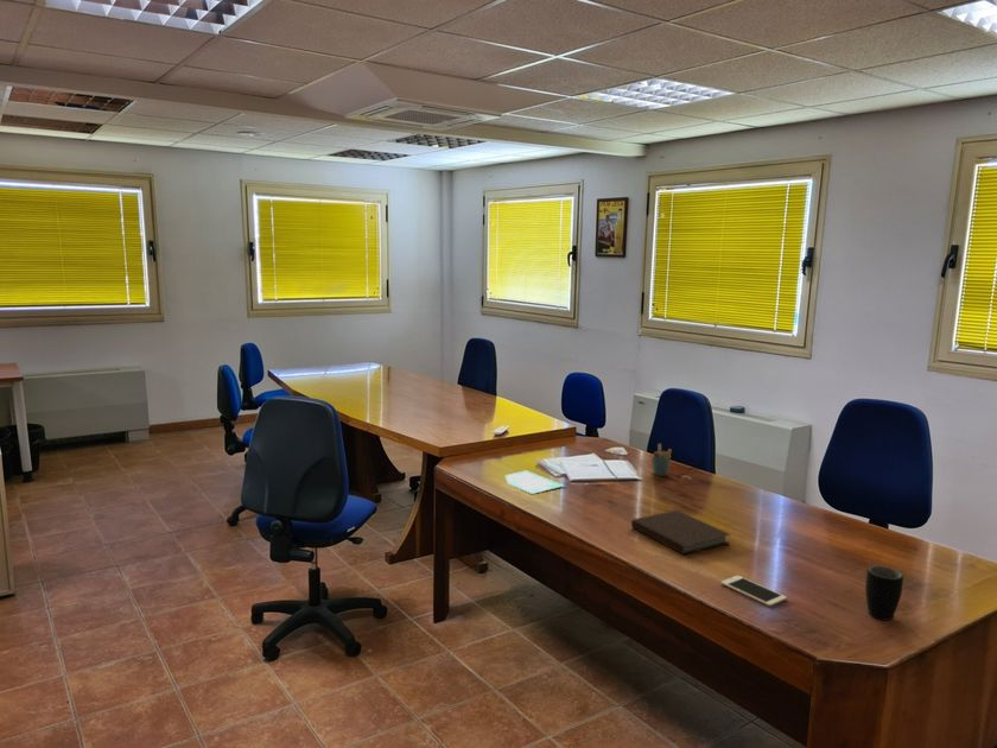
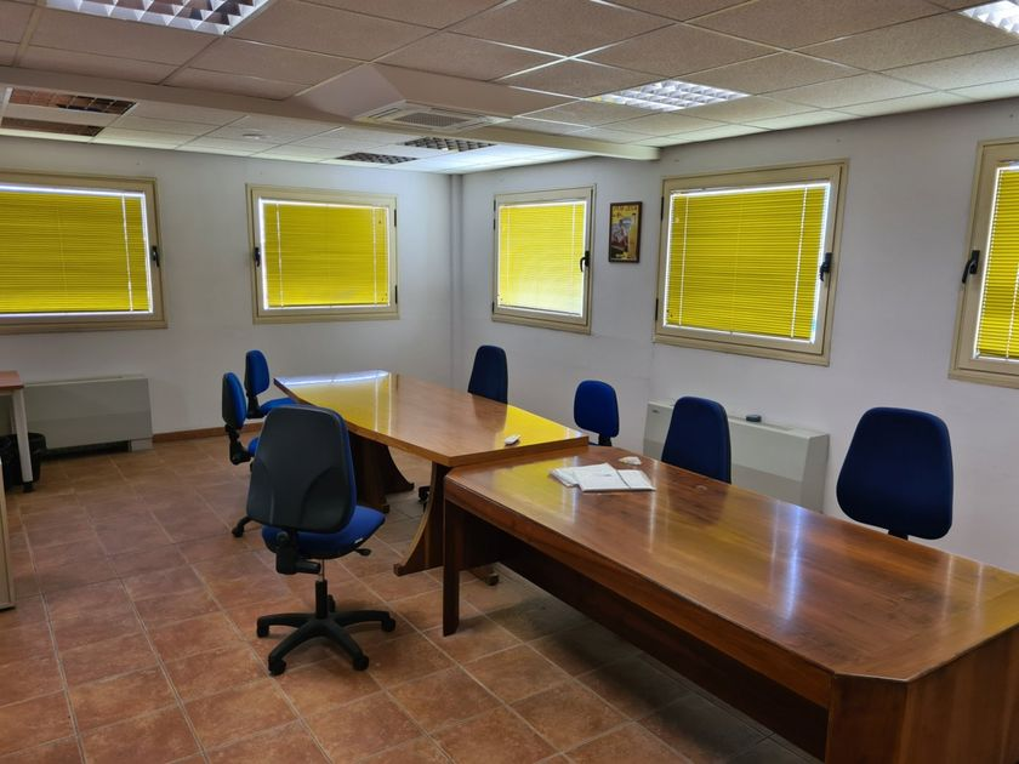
- mug (879, 589)
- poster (528, 481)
- pen holder (661, 459)
- notebook (679, 531)
- cell phone (752, 590)
